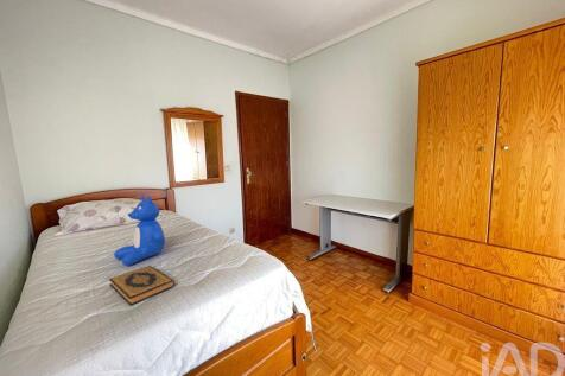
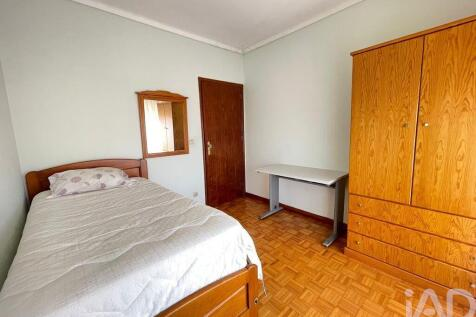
- teddy bear (138, 227)
- hardback book (141, 282)
